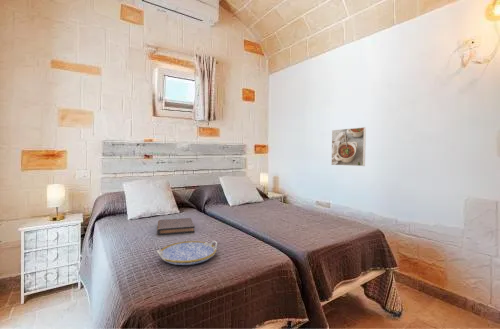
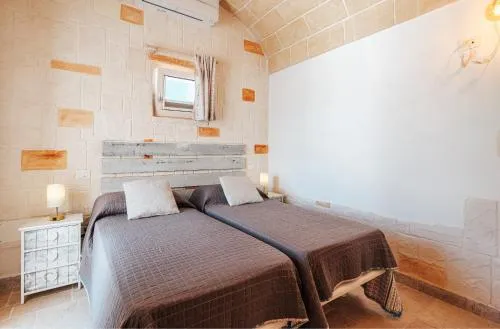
- serving tray (188, 251)
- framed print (347, 147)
- book (175, 225)
